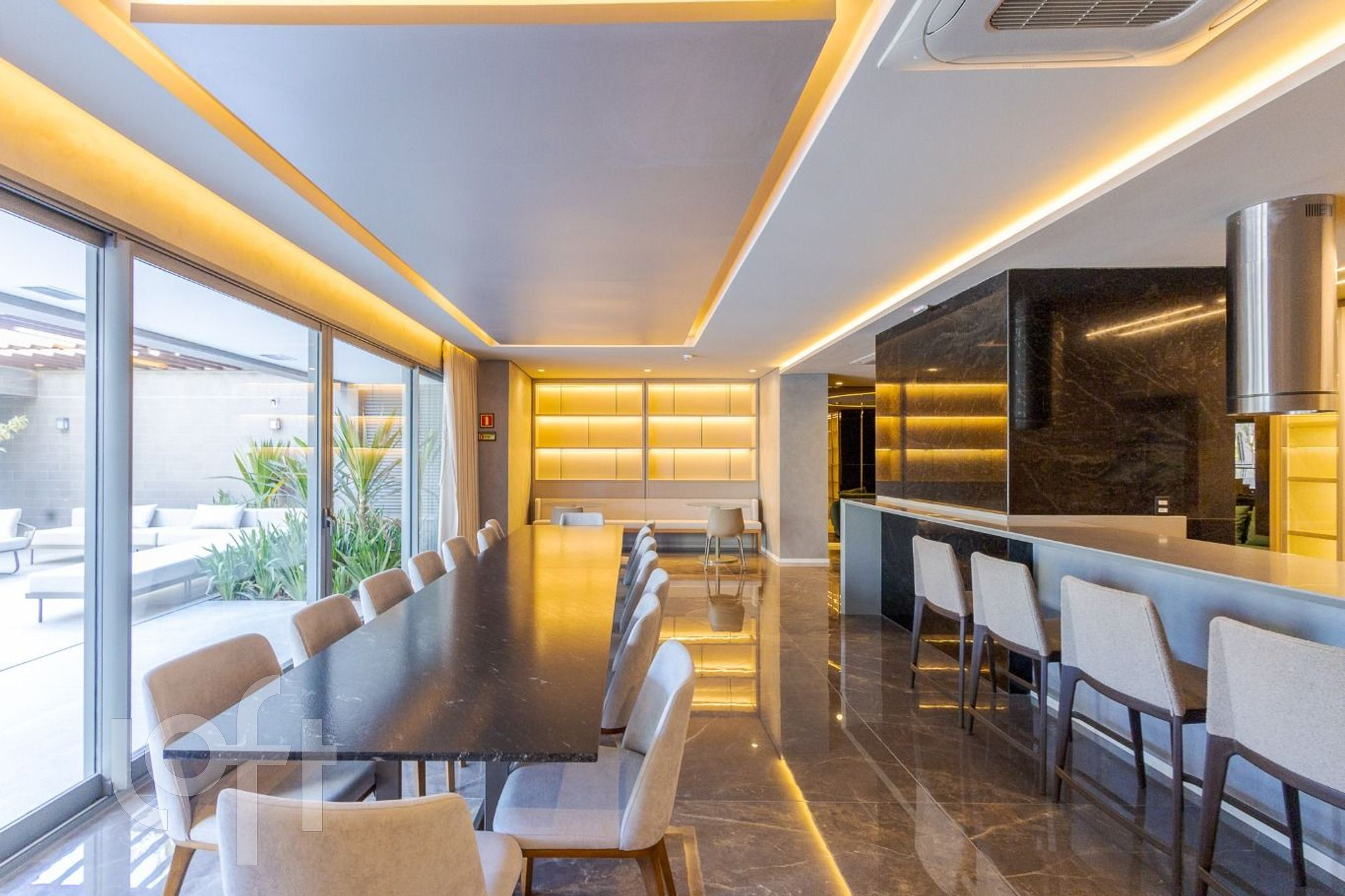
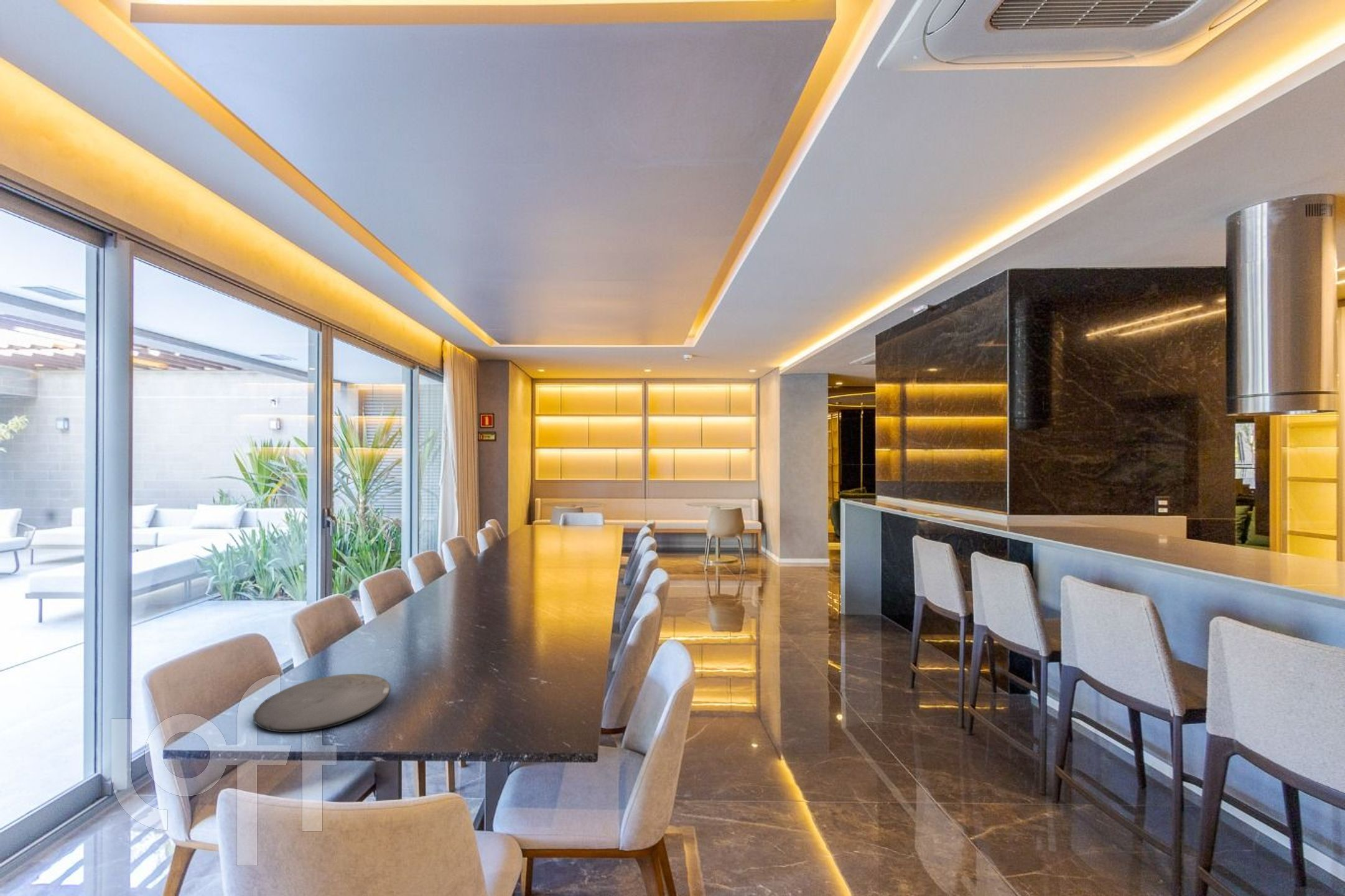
+ plate (325, 700)
